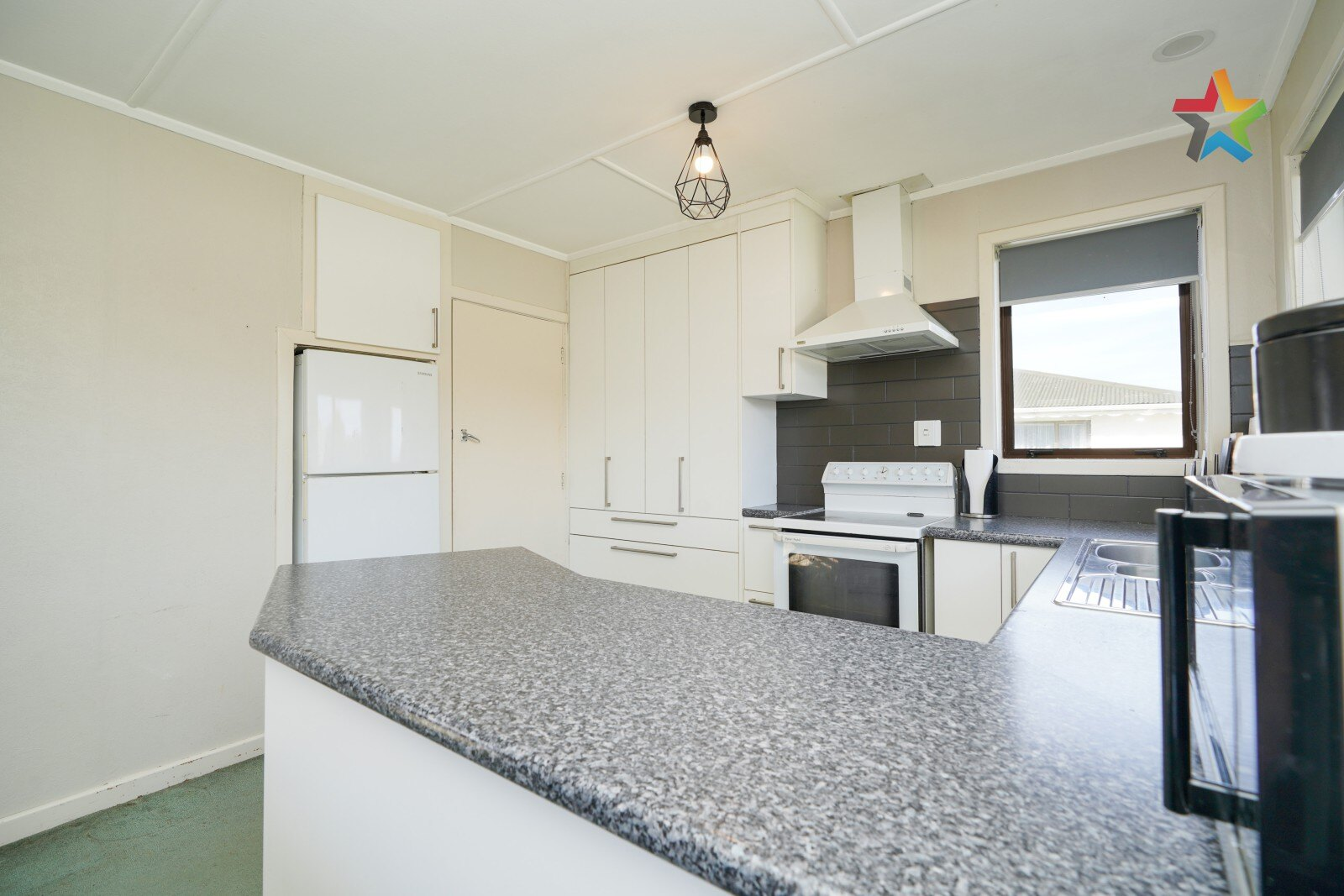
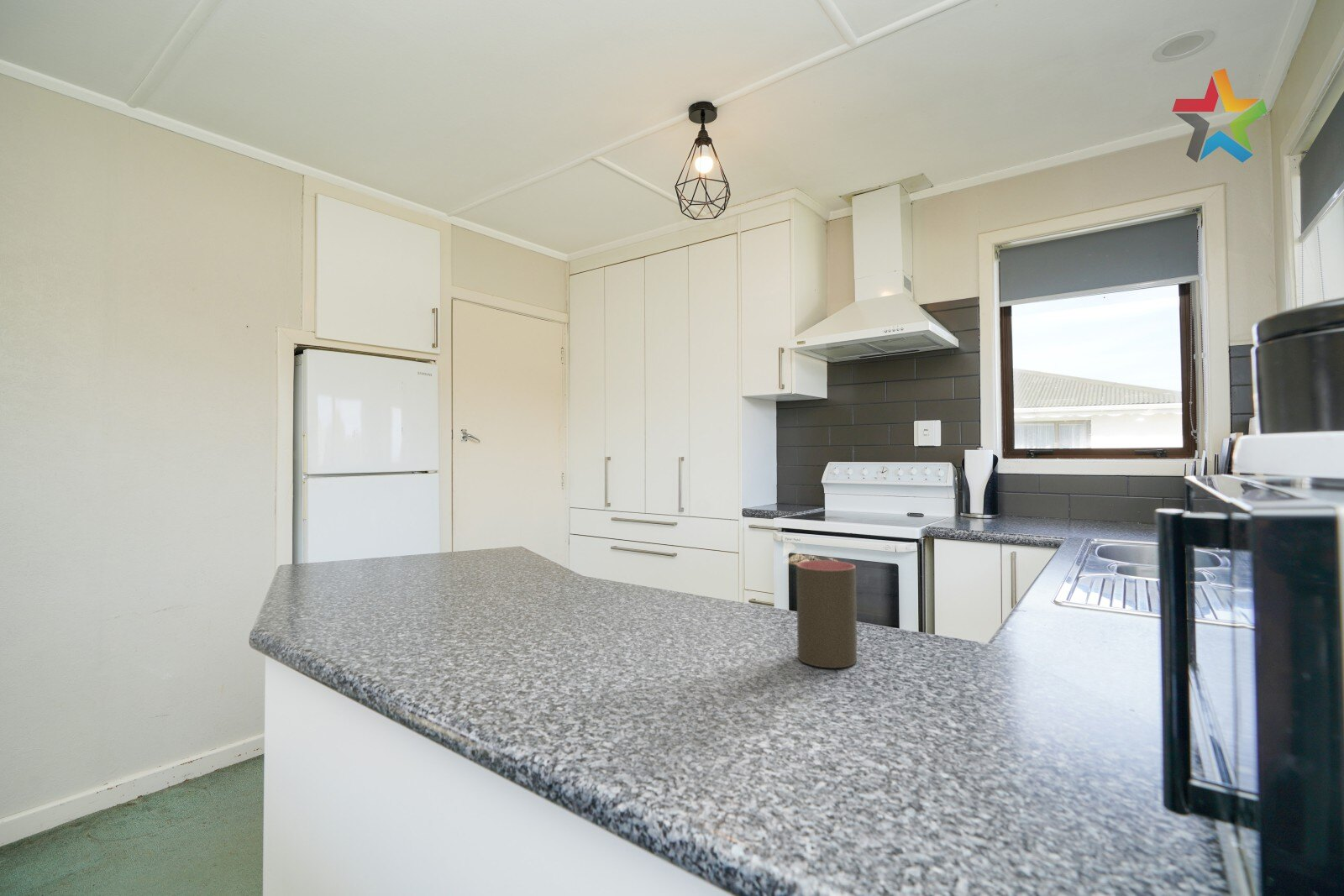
+ cup (826, 611)
